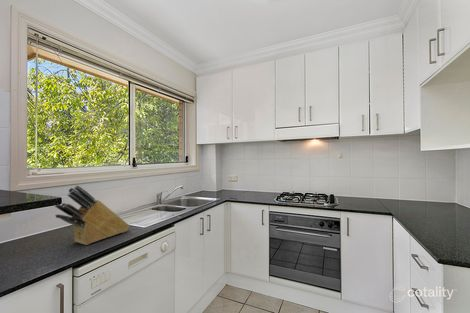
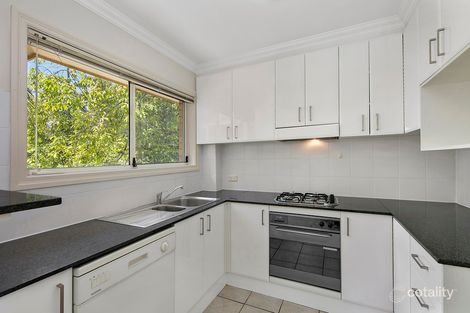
- knife block (95, 210)
